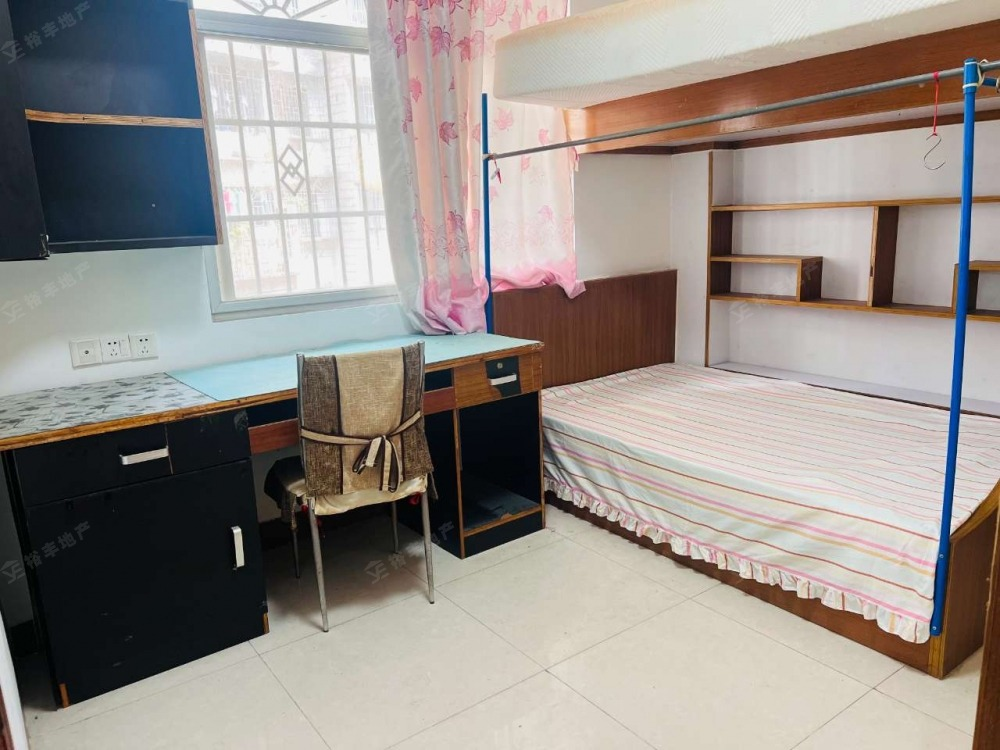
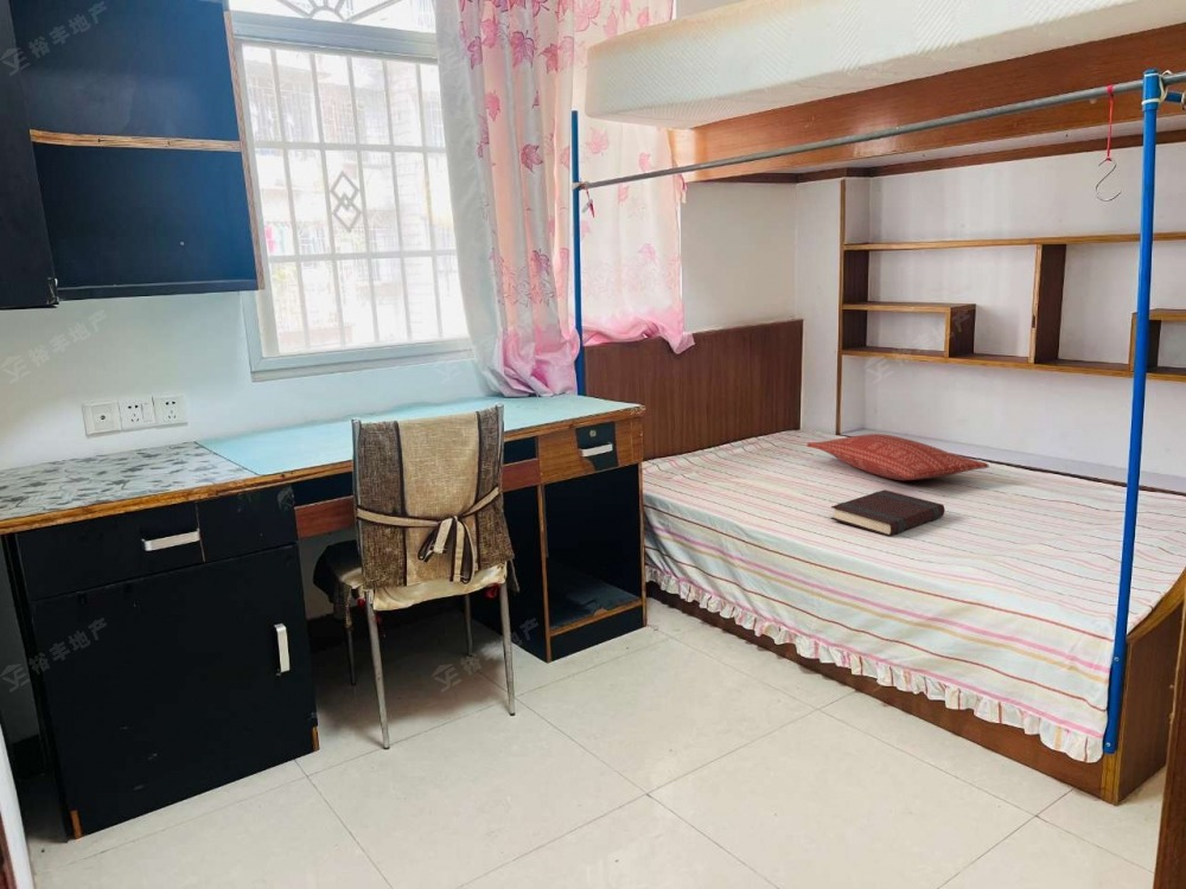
+ book (887, 511)
+ pillow (891, 455)
